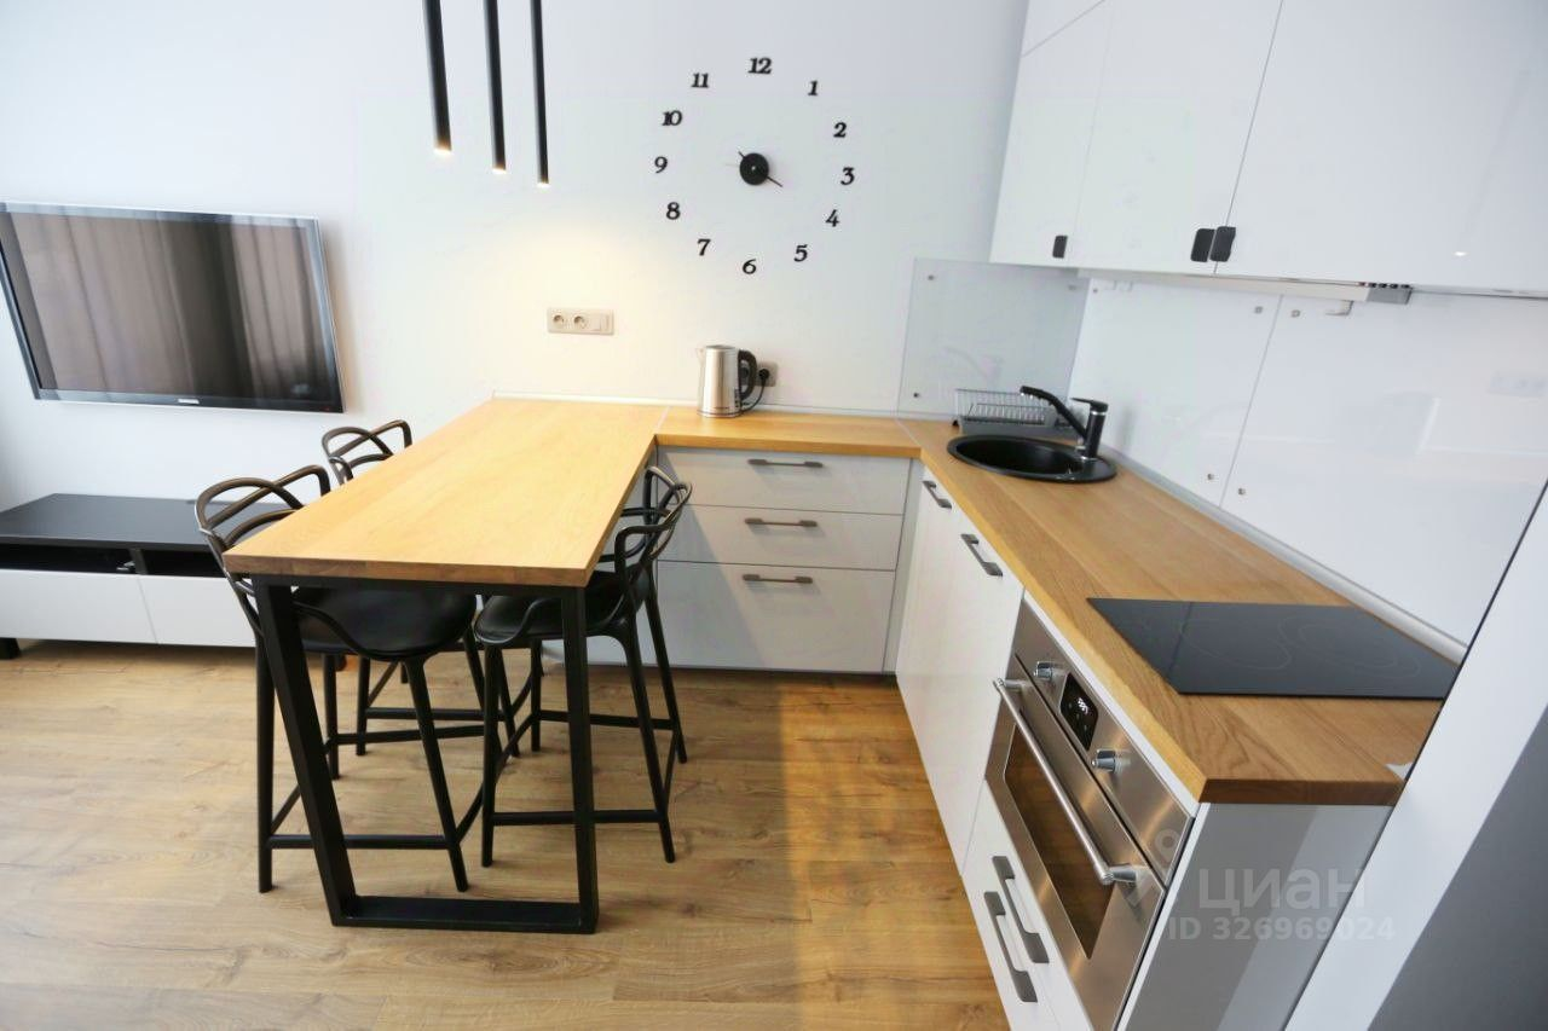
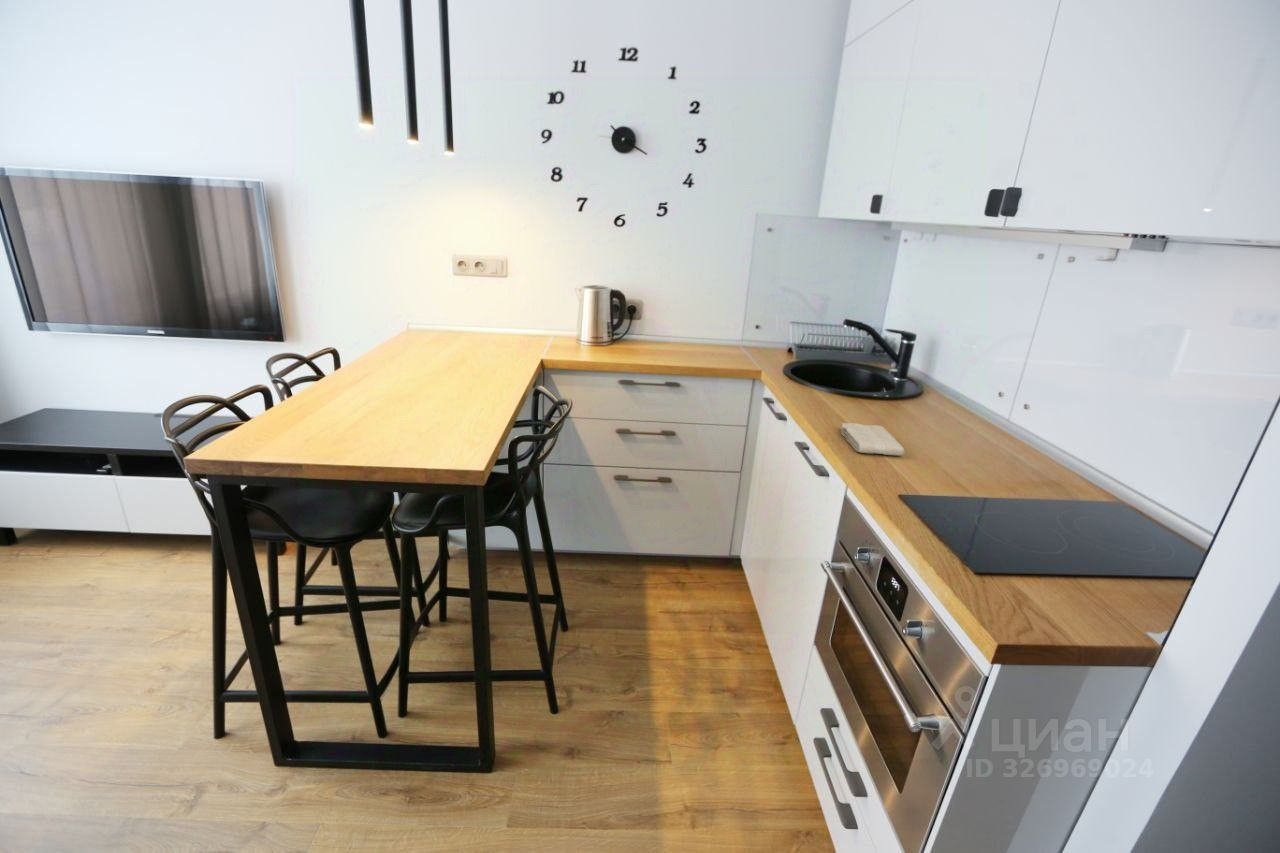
+ washcloth (870, 437)
